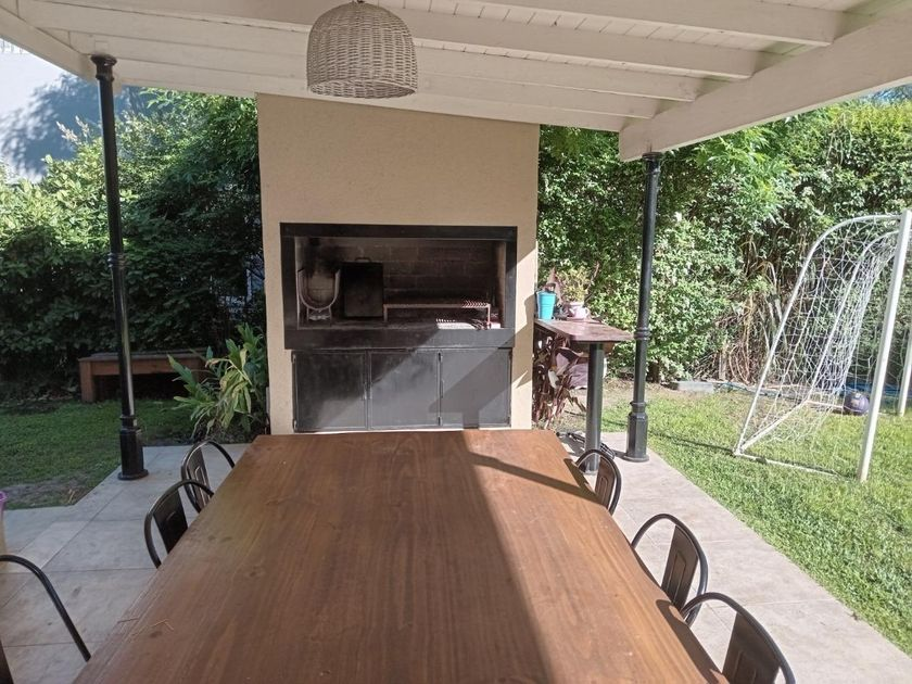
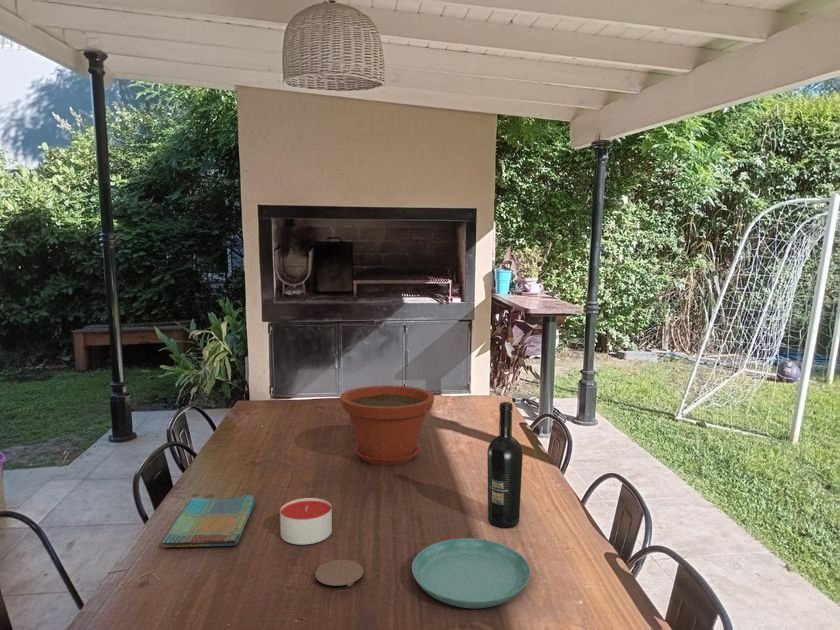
+ candle (306, 519)
+ dish towel (212, 519)
+ coaster (339, 575)
+ plant pot (387, 426)
+ saucer (470, 573)
+ wine bottle (504, 463)
